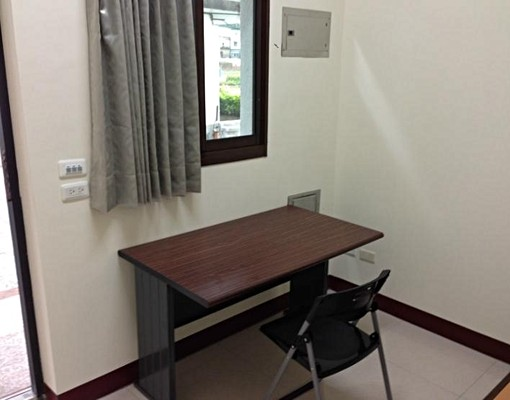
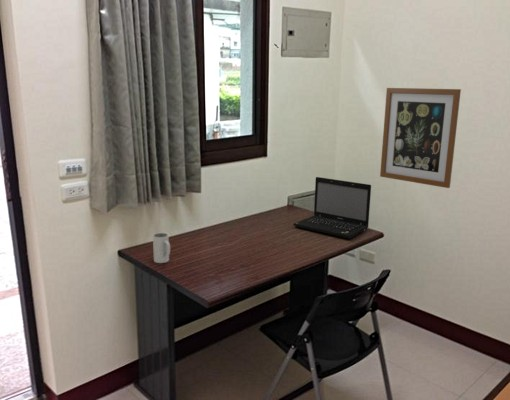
+ wall art (417, 136)
+ laptop (331, 206)
+ mug (163, 248)
